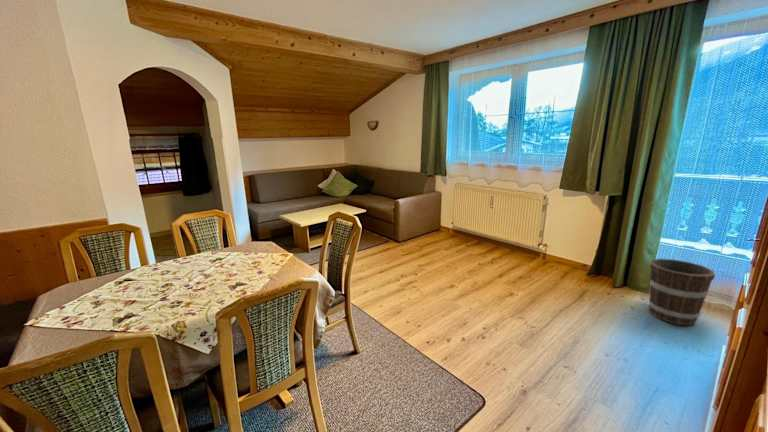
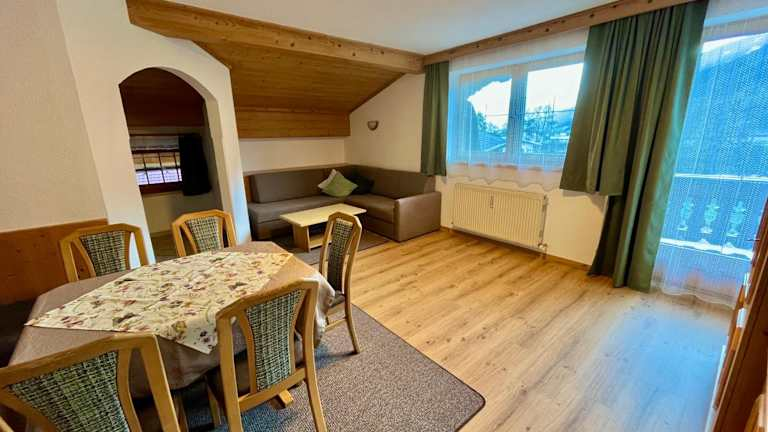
- bucket (676, 291)
